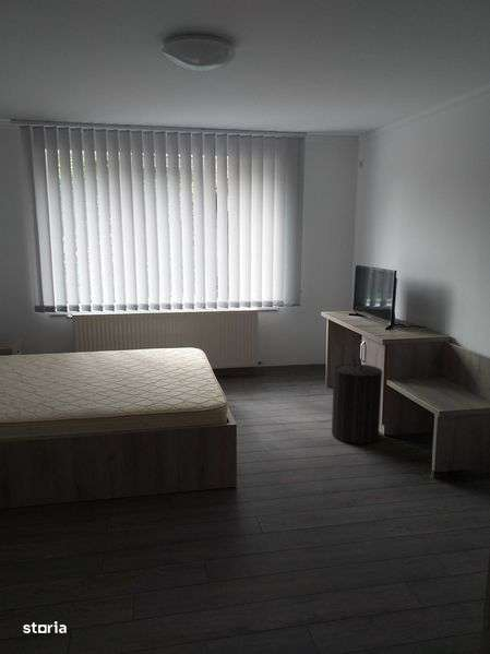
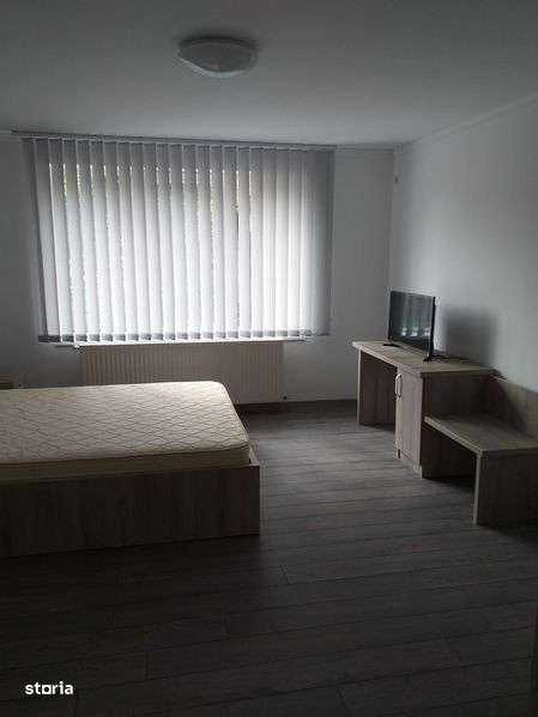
- laundry hamper (356, 396)
